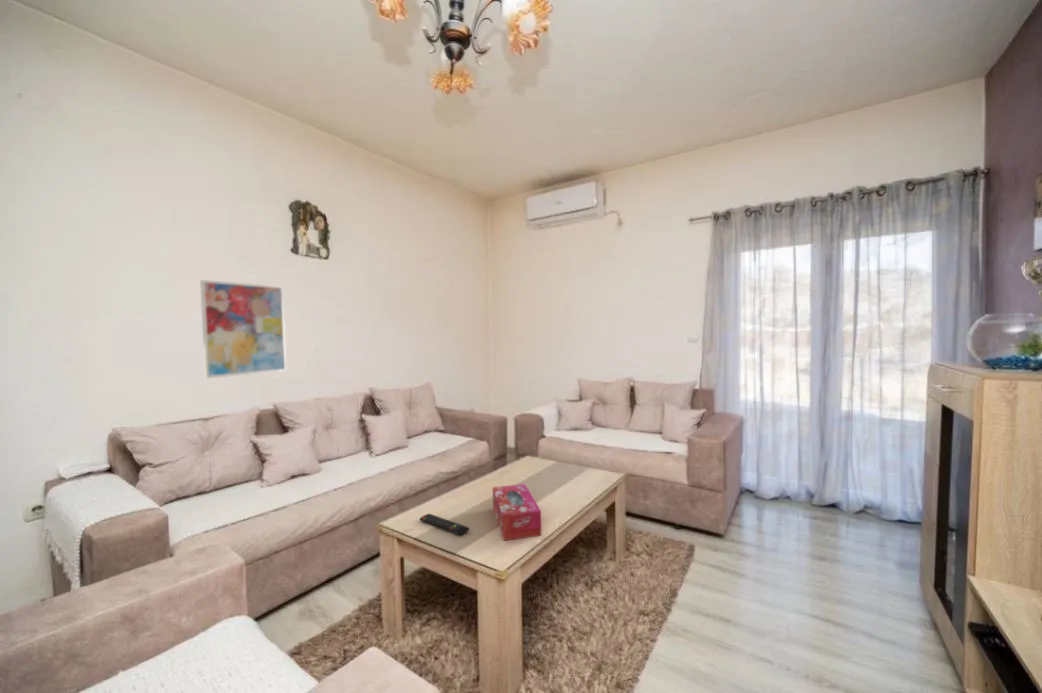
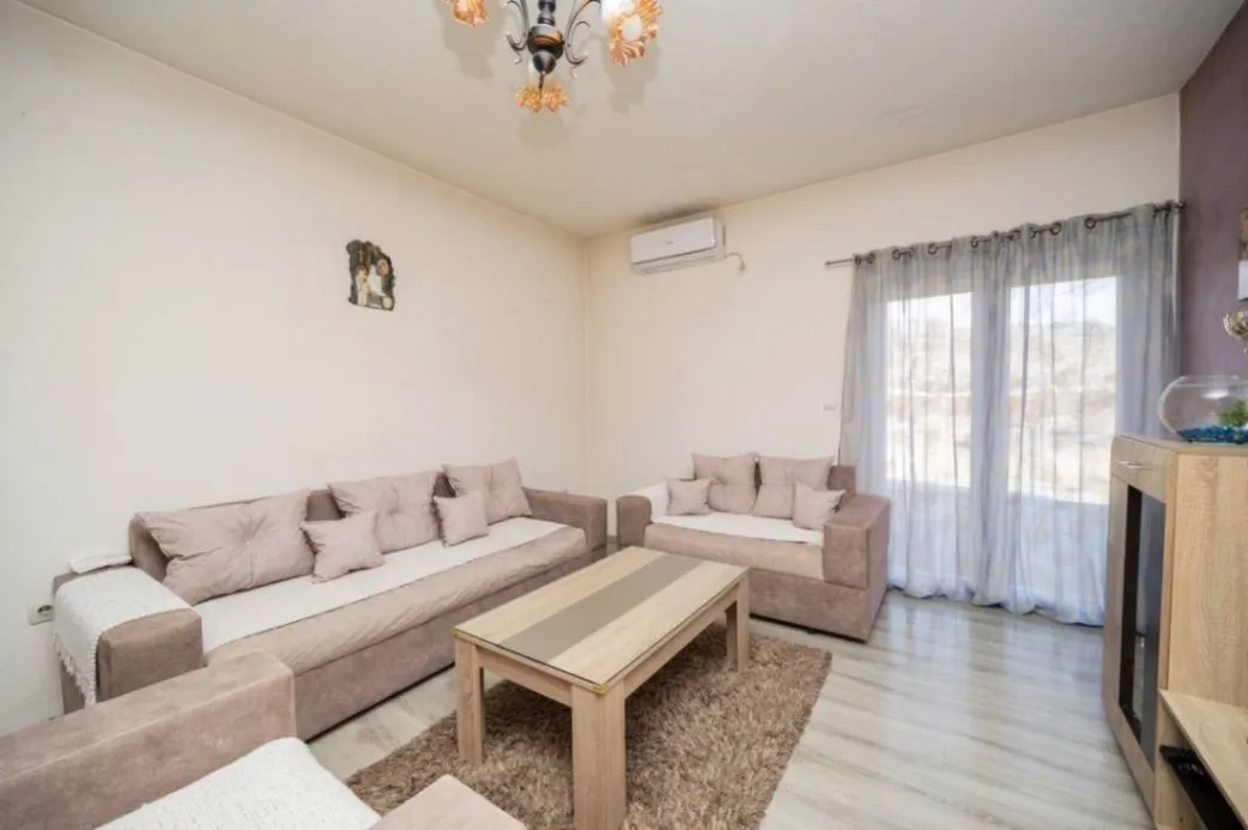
- tissue box (515, 509)
- wall art (246, 329)
- remote control (443, 524)
